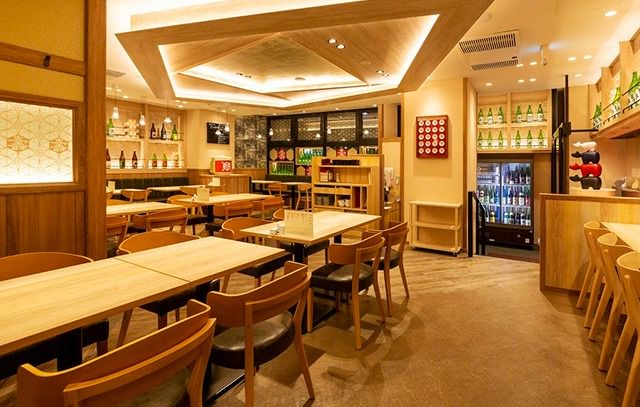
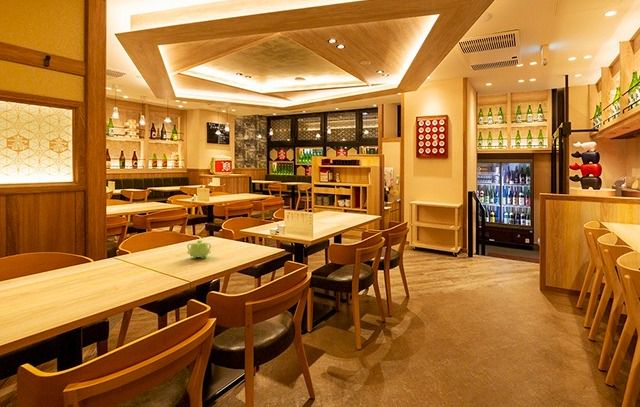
+ teapot (199, 248)
